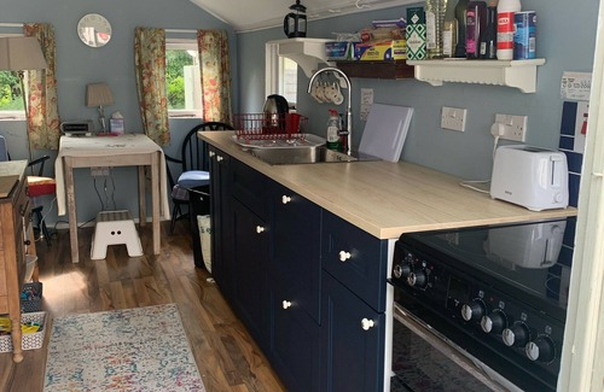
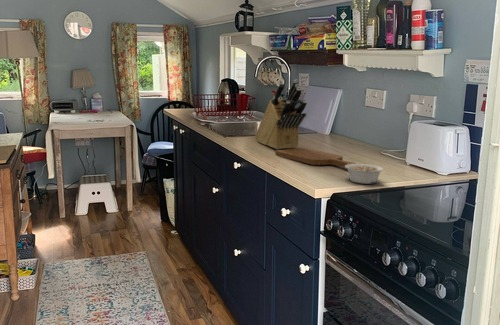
+ legume (364, 173)
+ cutting board (319, 158)
+ knife block (280, 113)
